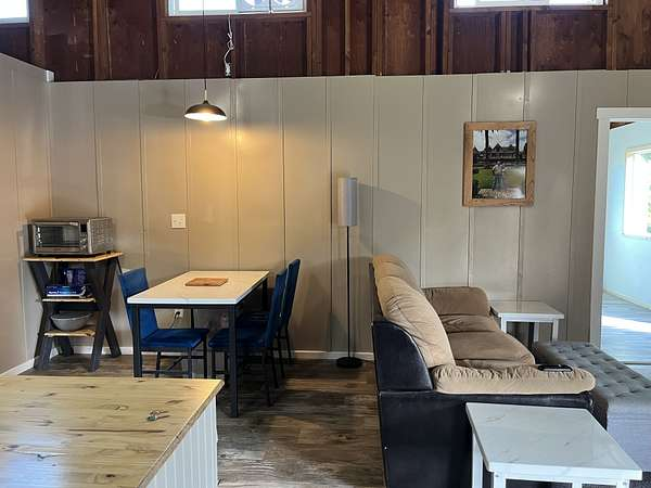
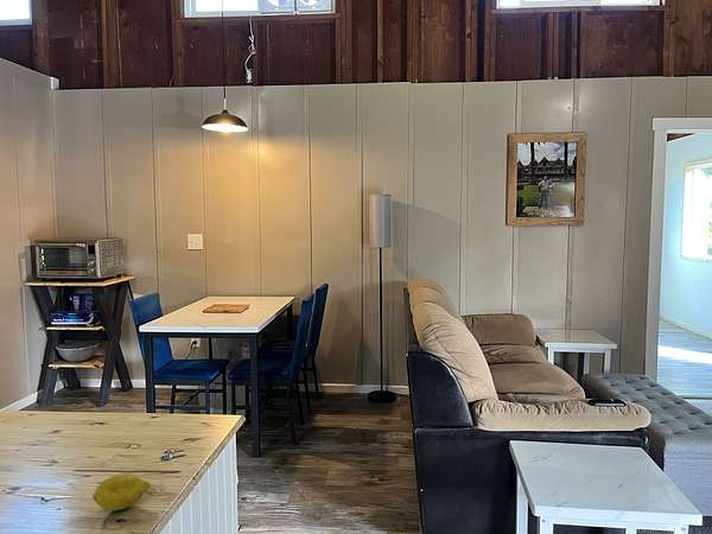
+ fruit (121, 491)
